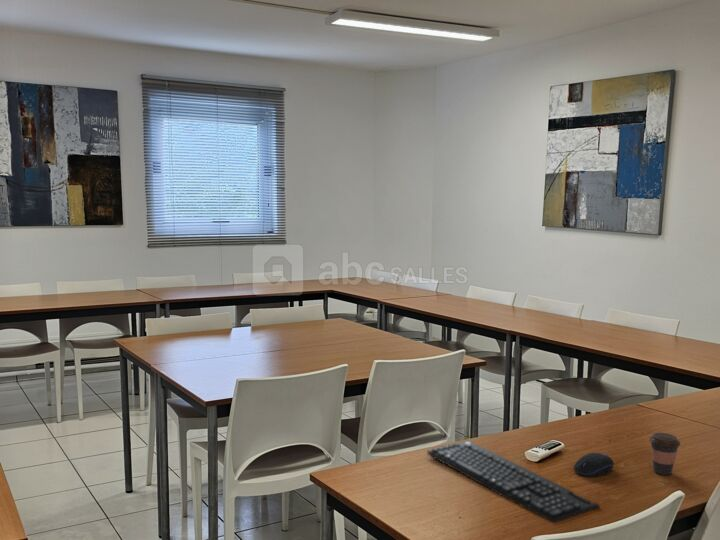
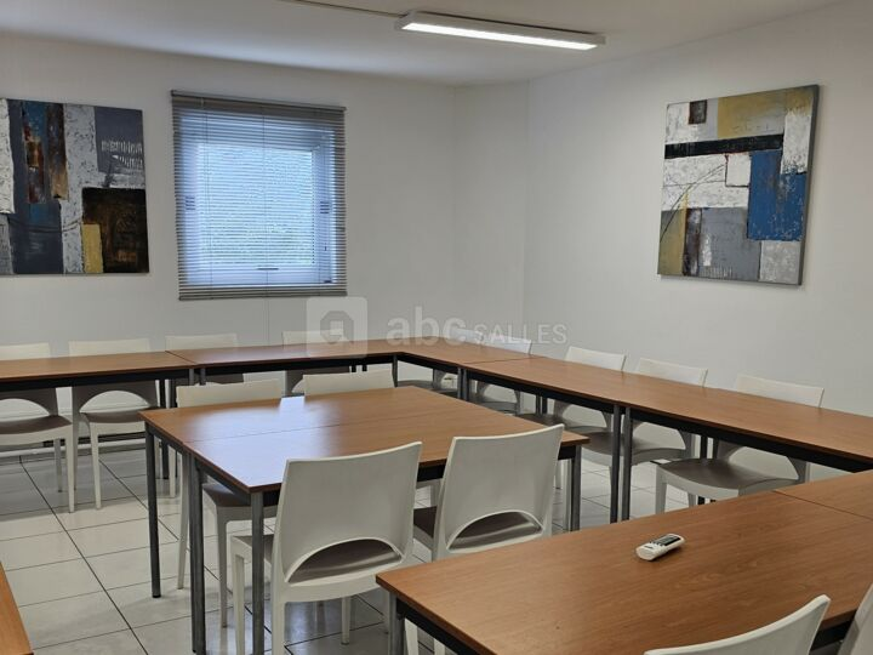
- keyboard (505, 475)
- coffee cup (663, 454)
- computer mouse (593, 463)
